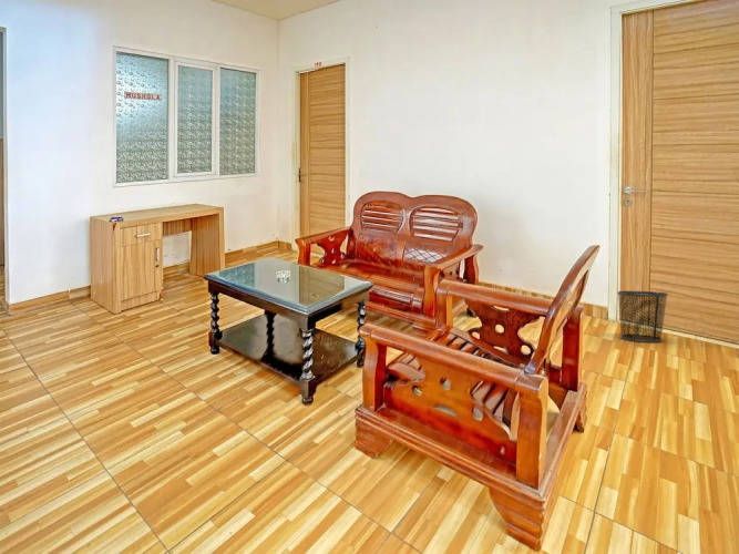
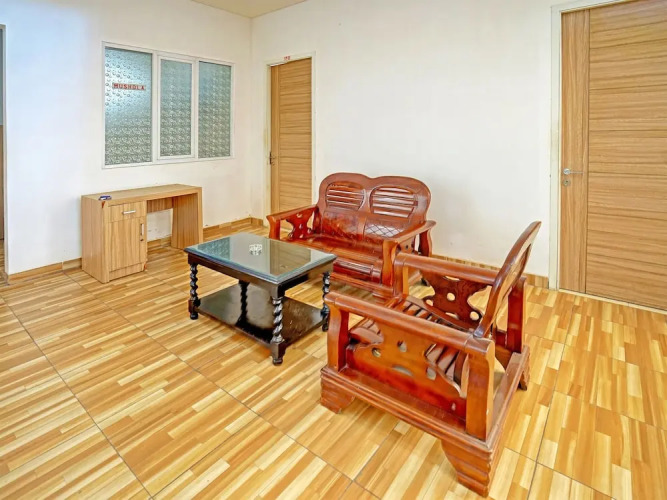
- waste bin (642, 316)
